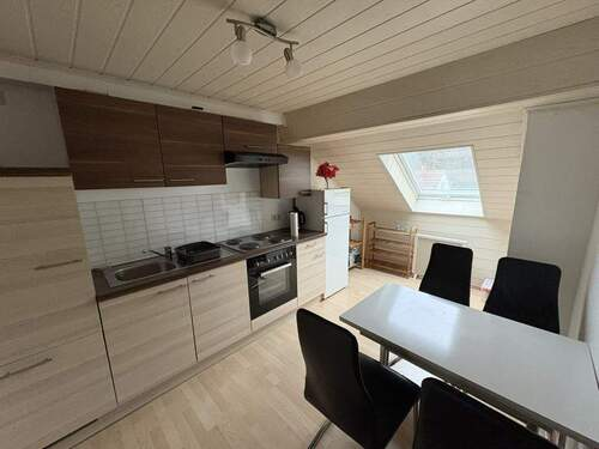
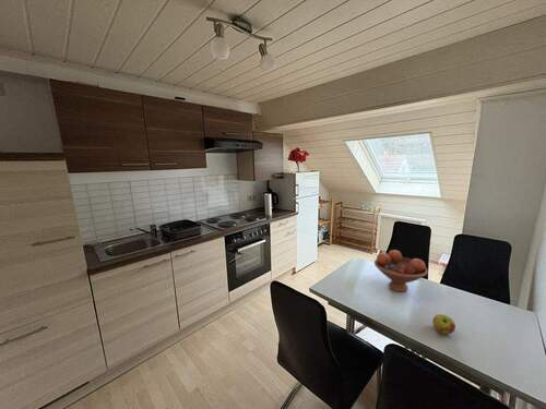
+ fruit bowl (399, 272)
+ apple (443, 324)
